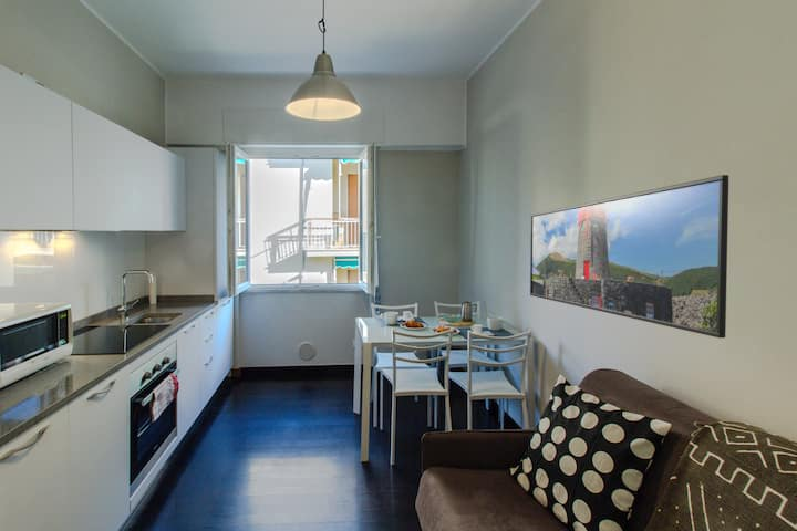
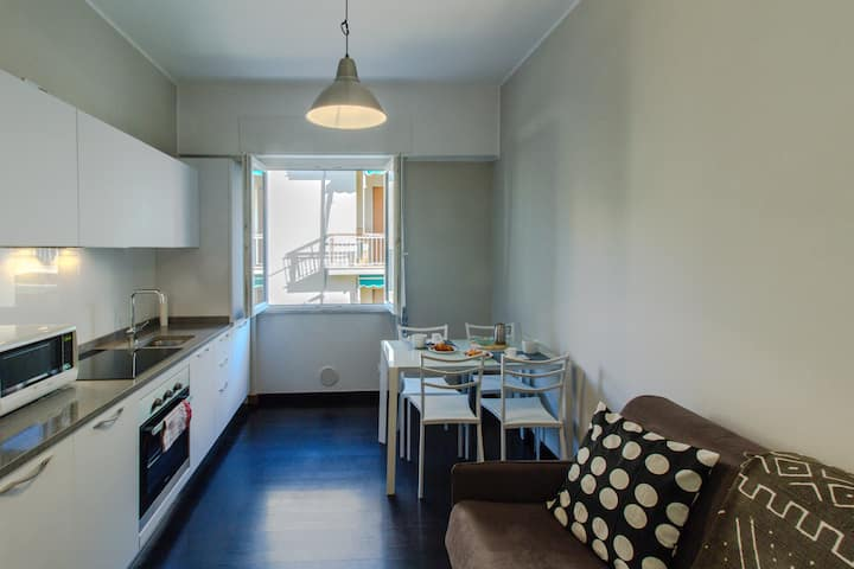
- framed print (596, 256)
